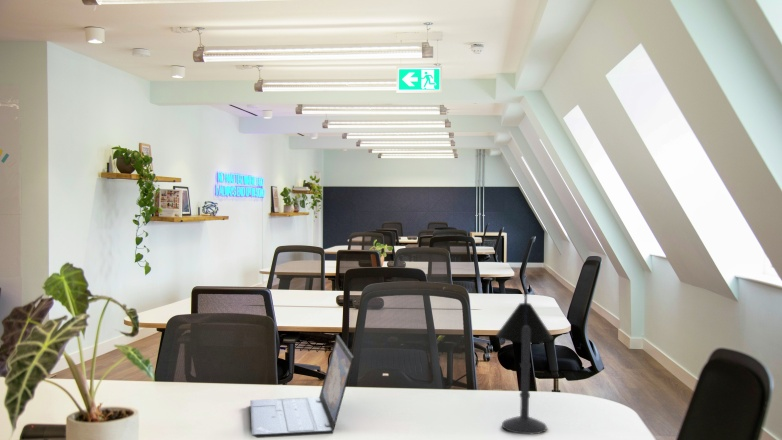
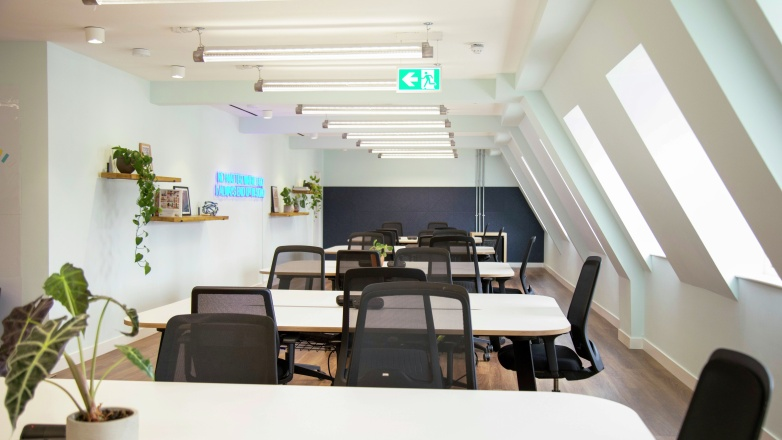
- laptop (298, 398)
- desk lamp (524, 352)
